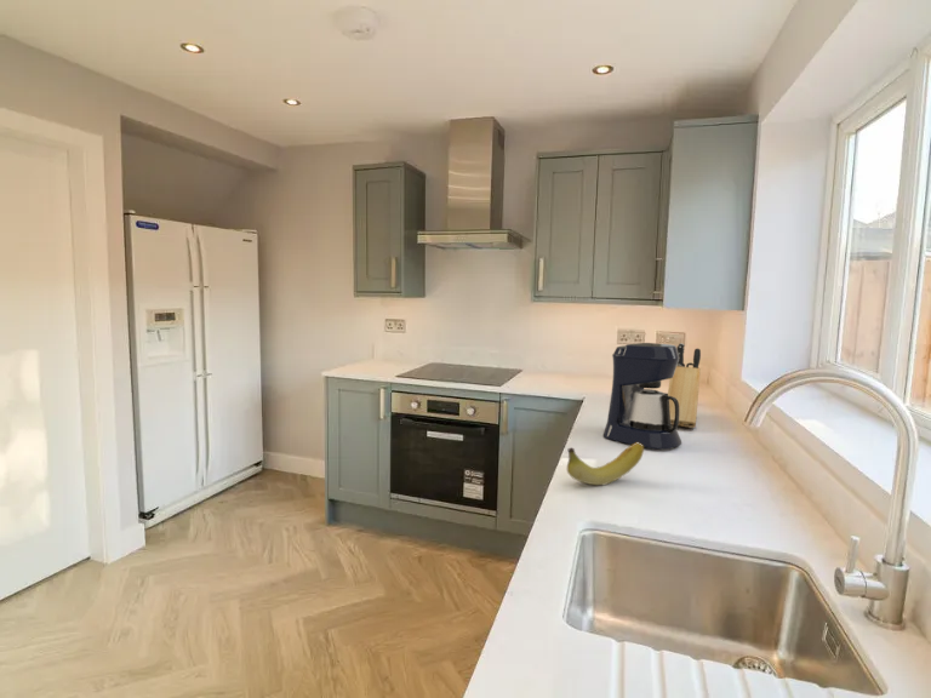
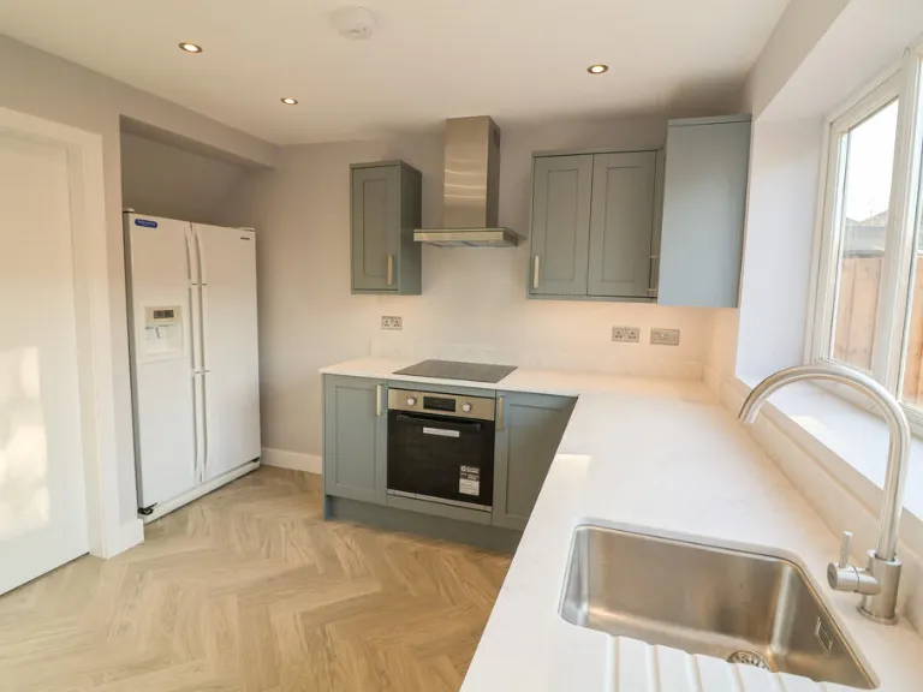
- knife block (684, 382)
- coffee maker (644, 391)
- fruit (605, 464)
